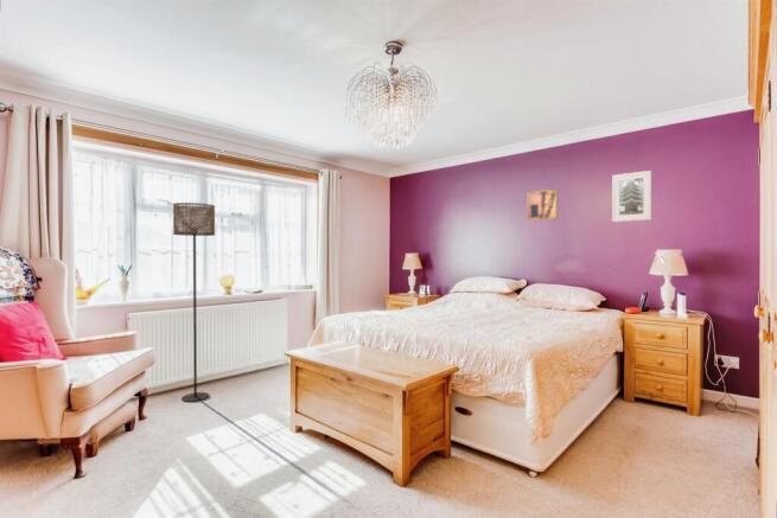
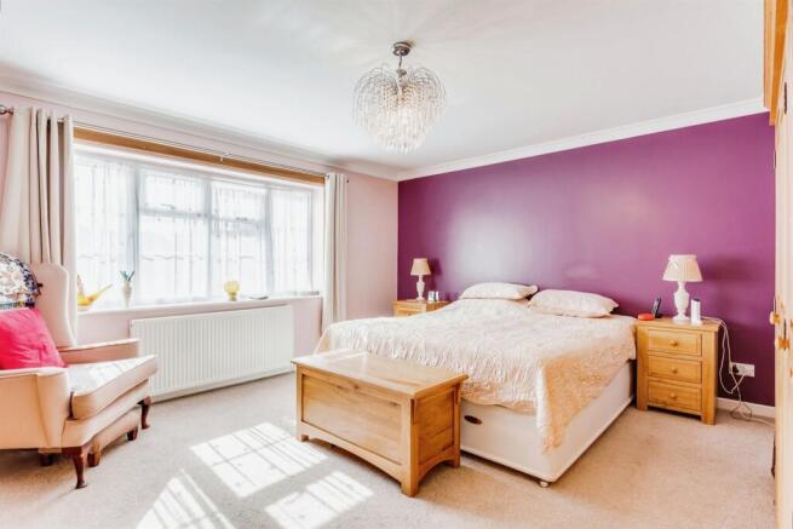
- floor lamp (195, 301)
- wall art (542, 205)
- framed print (631, 197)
